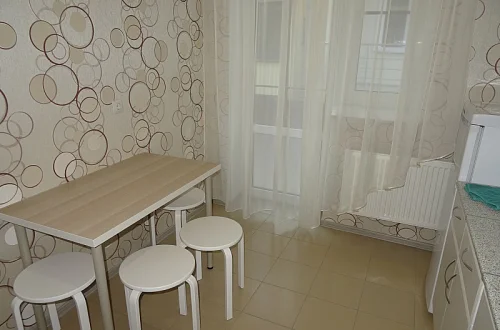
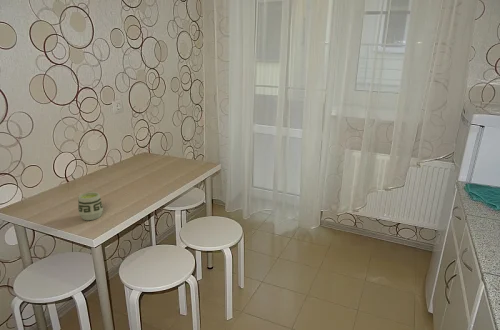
+ cup (90, 206)
